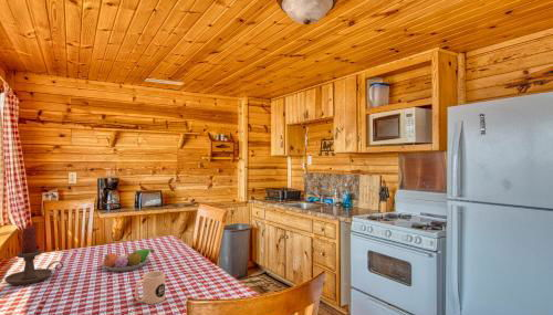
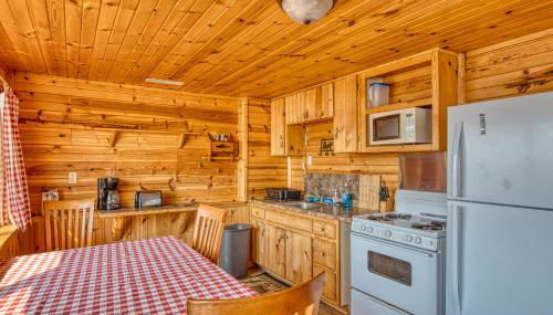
- mug (149, 287)
- candle holder (35, 251)
- fruit bowl (127, 256)
